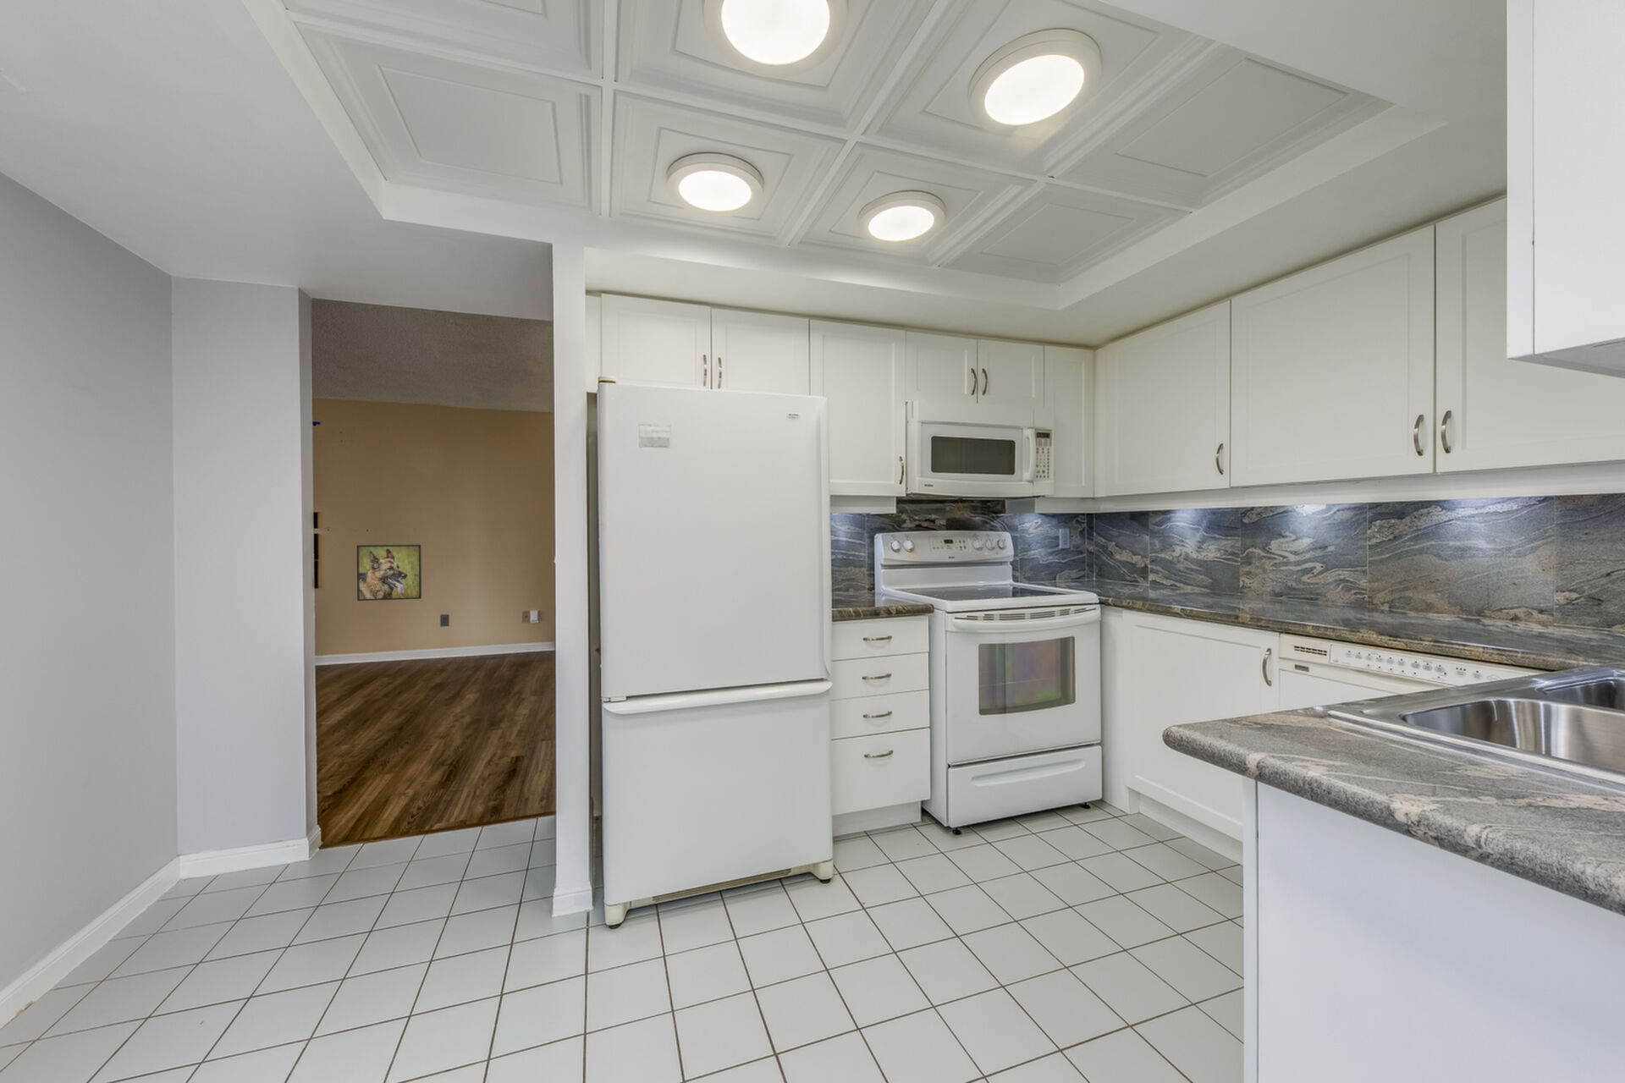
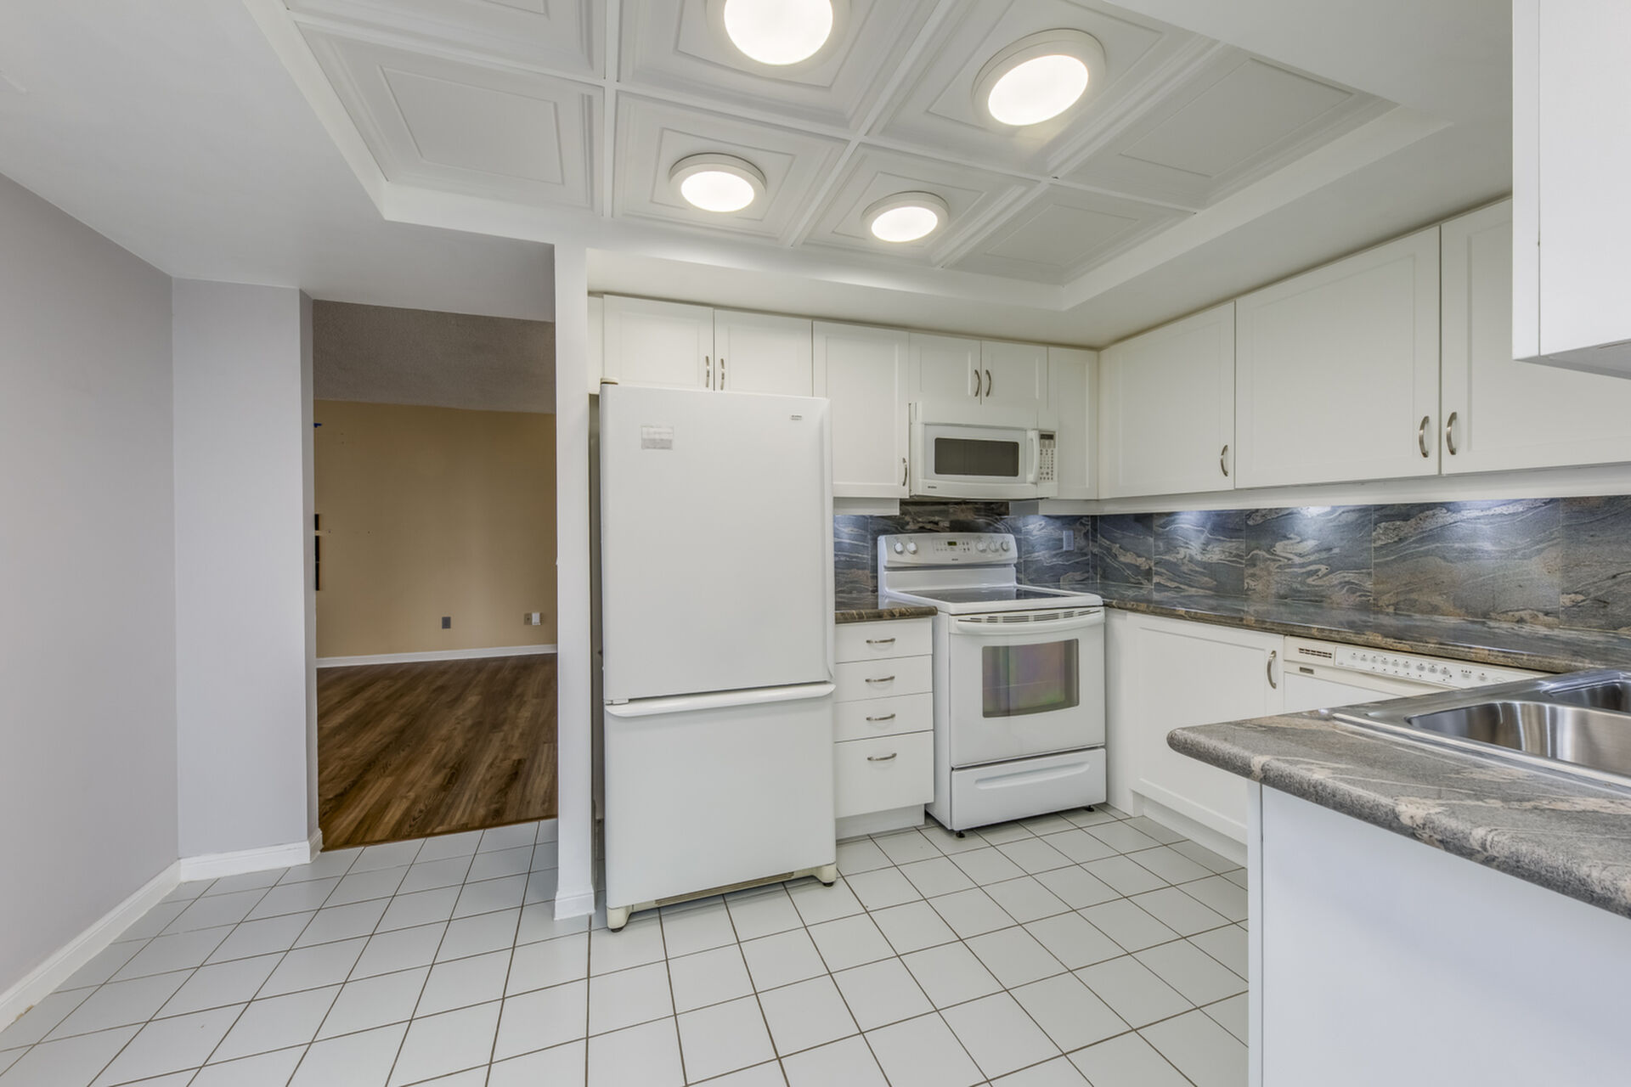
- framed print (389, 572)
